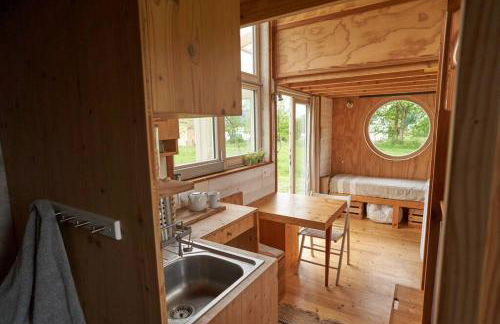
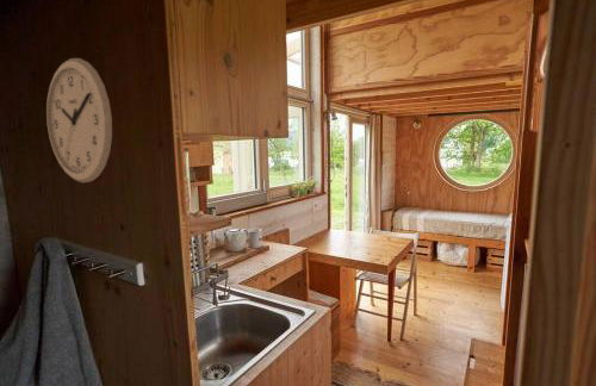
+ wall clock (74, 122)
